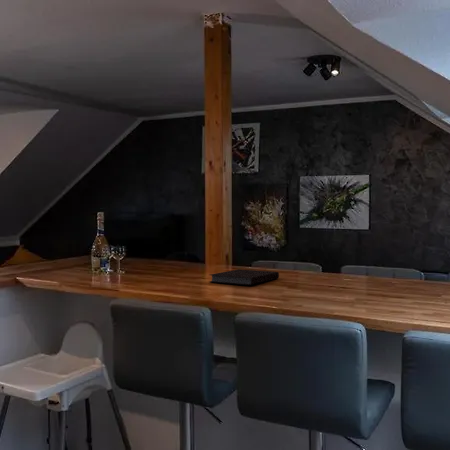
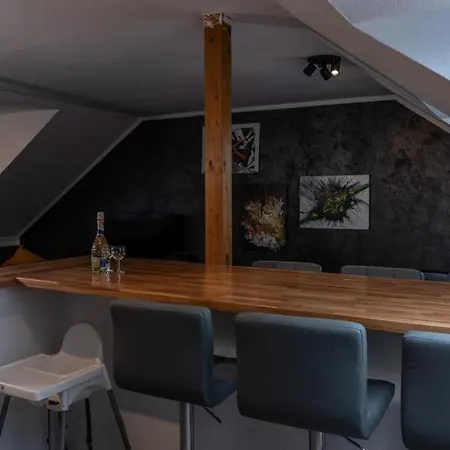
- notebook (244, 276)
